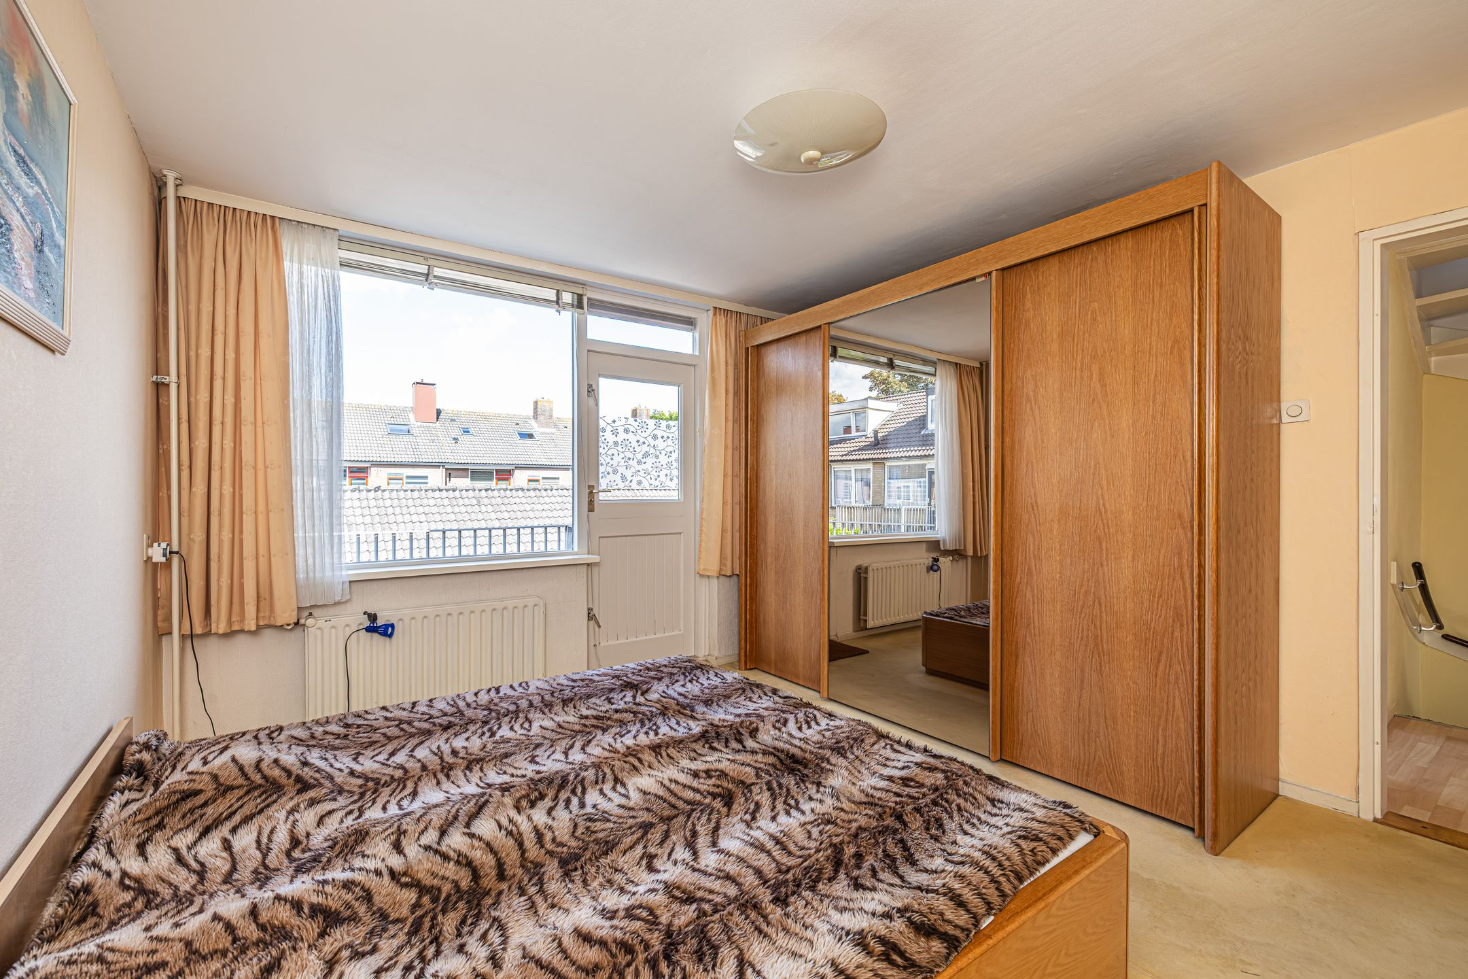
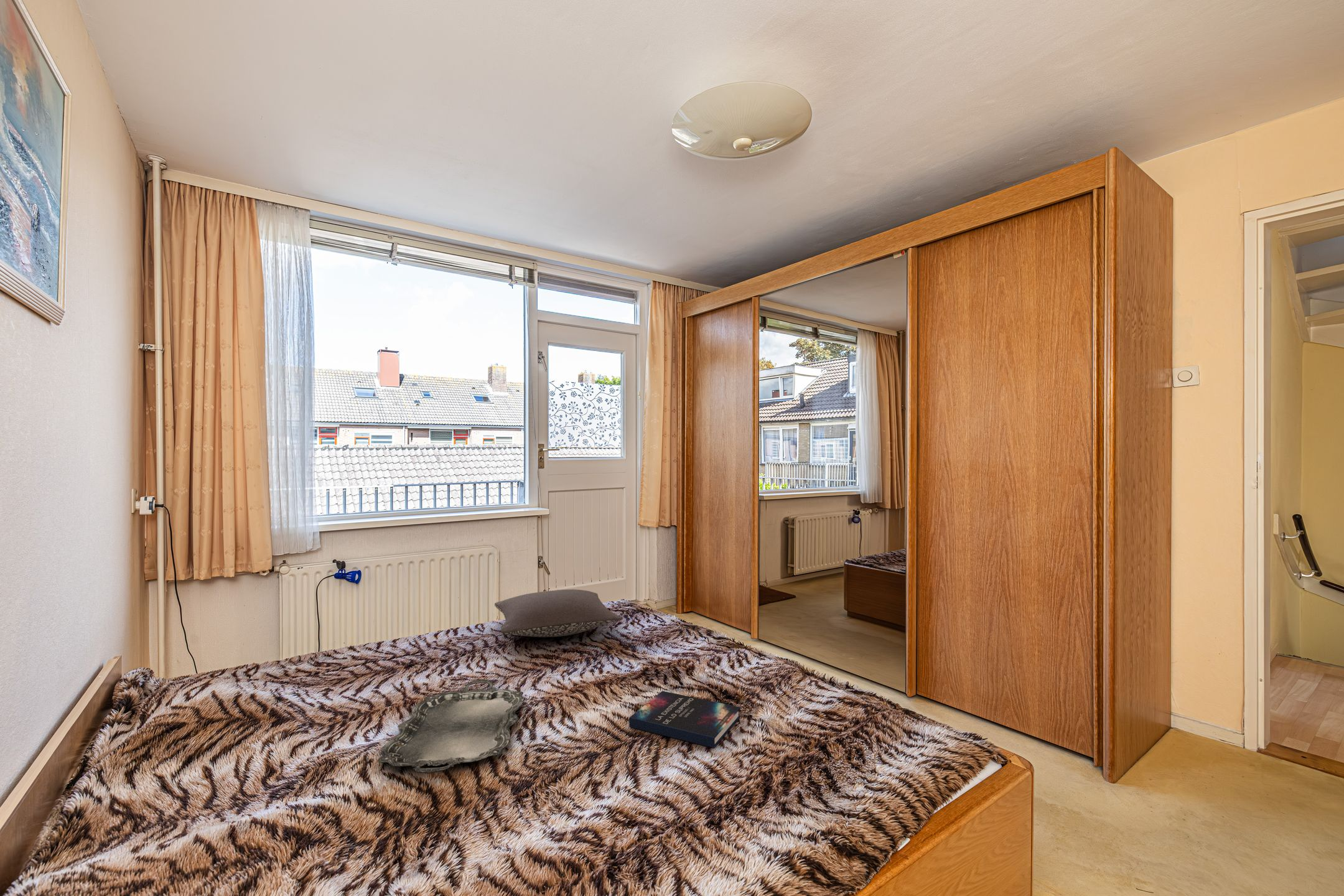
+ serving tray (459, 722)
+ pillow (554, 611)
+ hardback book (686, 716)
